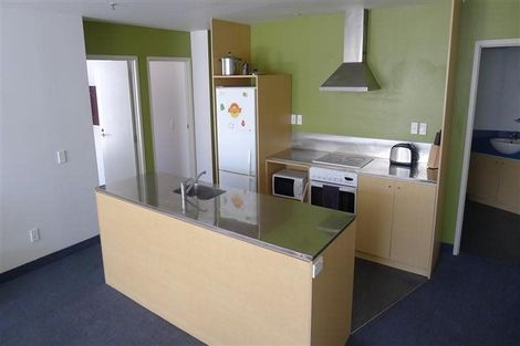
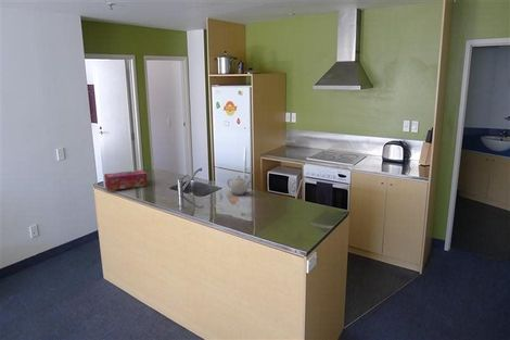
+ teapot (239, 184)
+ tissue box (126, 179)
